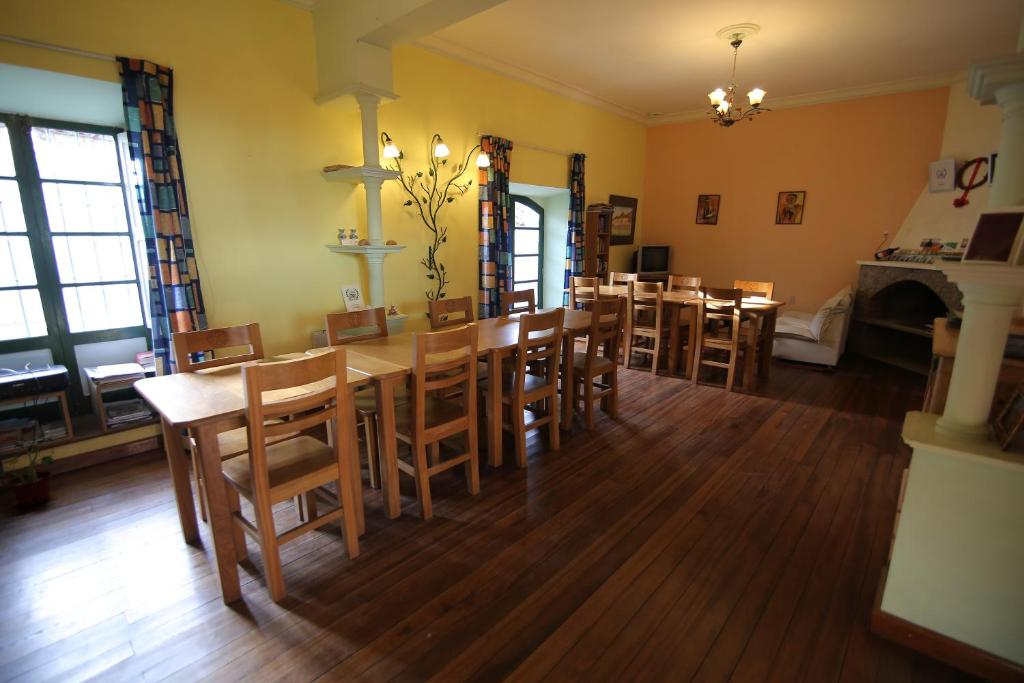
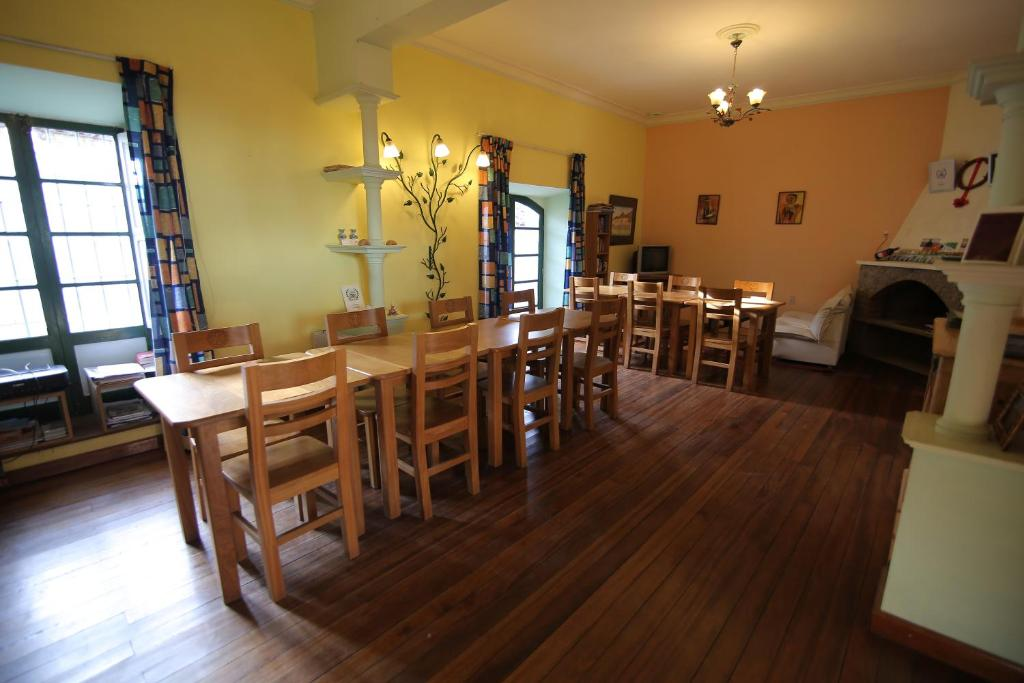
- potted plant (31, 466)
